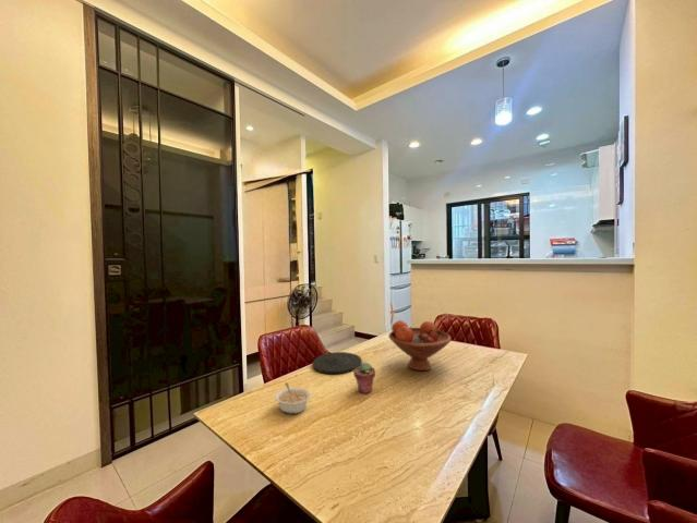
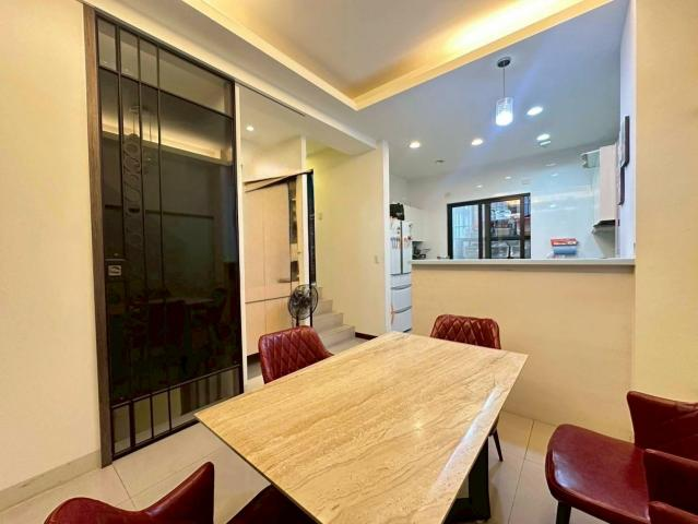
- potted succulent (364, 376)
- fruit bowl (419, 344)
- plate (337, 360)
- legume (291, 399)
